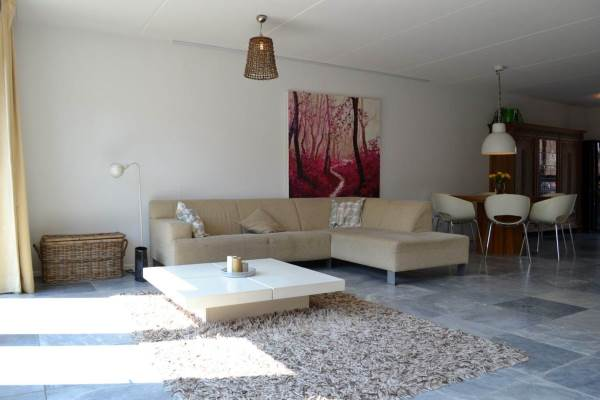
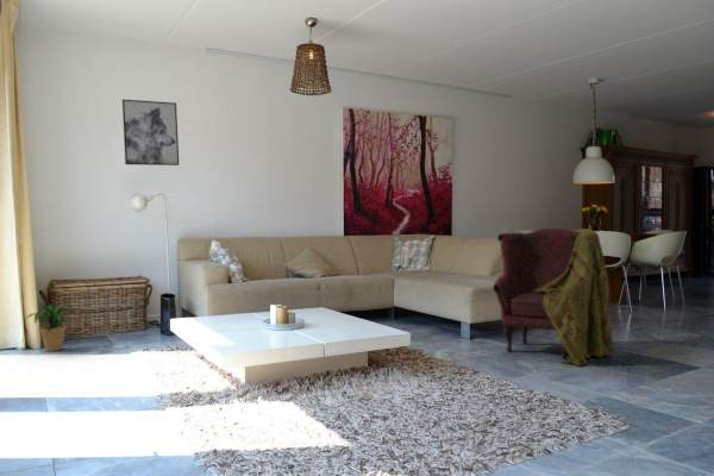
+ wall art (151, 132)
+ potted plant (52, 327)
+ tartan (549, 290)
